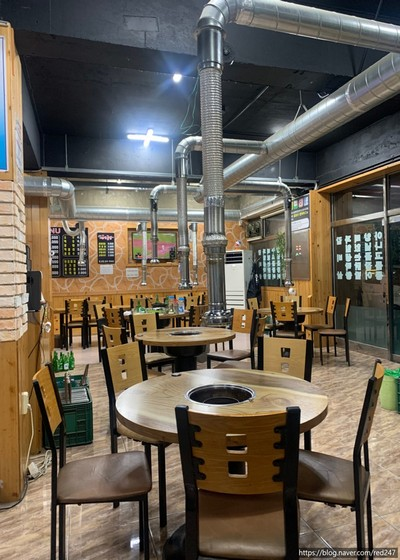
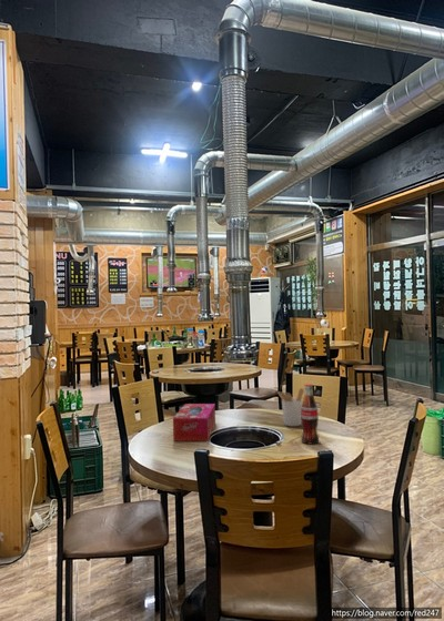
+ pop (309, 413)
+ utensil holder (290, 406)
+ tissue box (195, 420)
